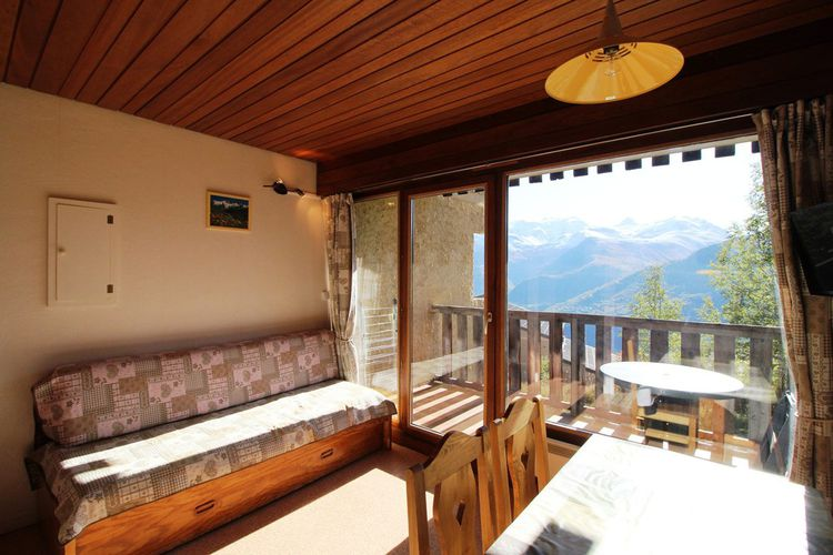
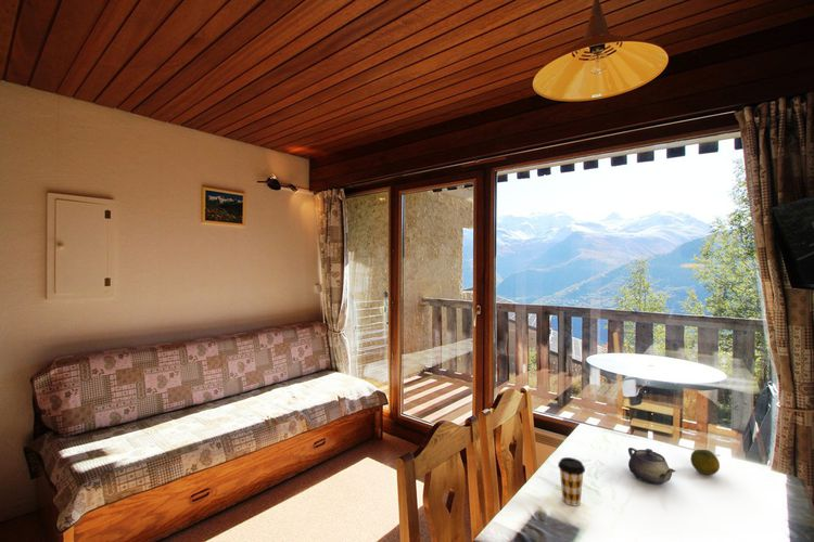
+ fruit (704, 461)
+ teapot (650, 464)
+ coffee cup (571, 481)
